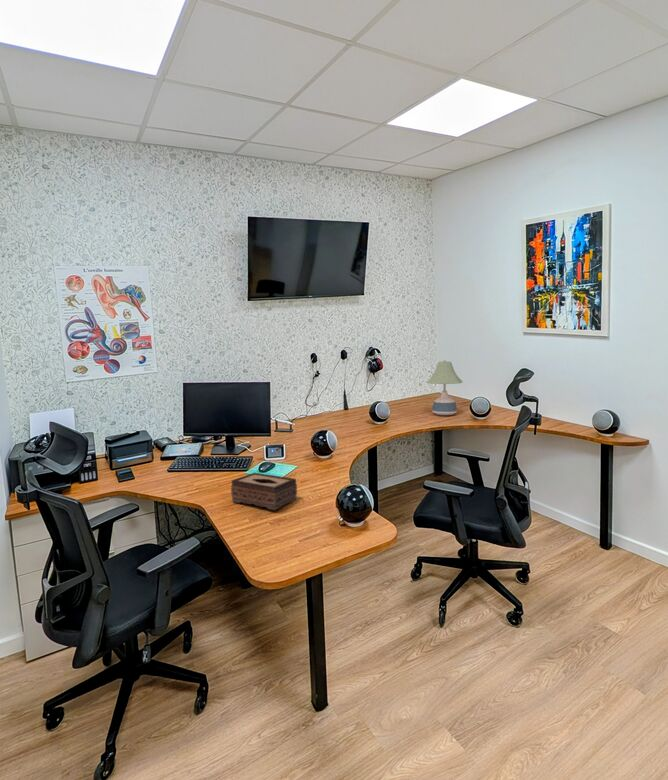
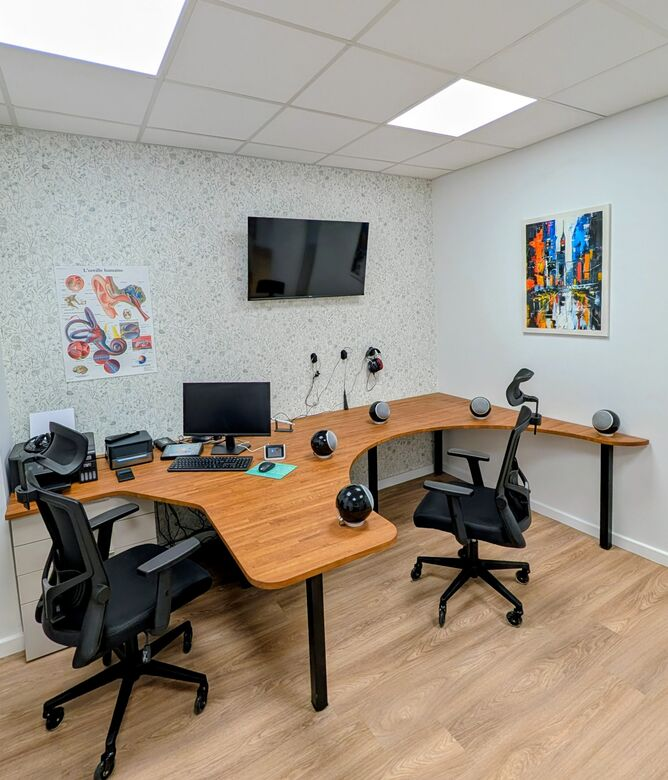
- desk lamp (444, 387)
- tissue box (264, 490)
